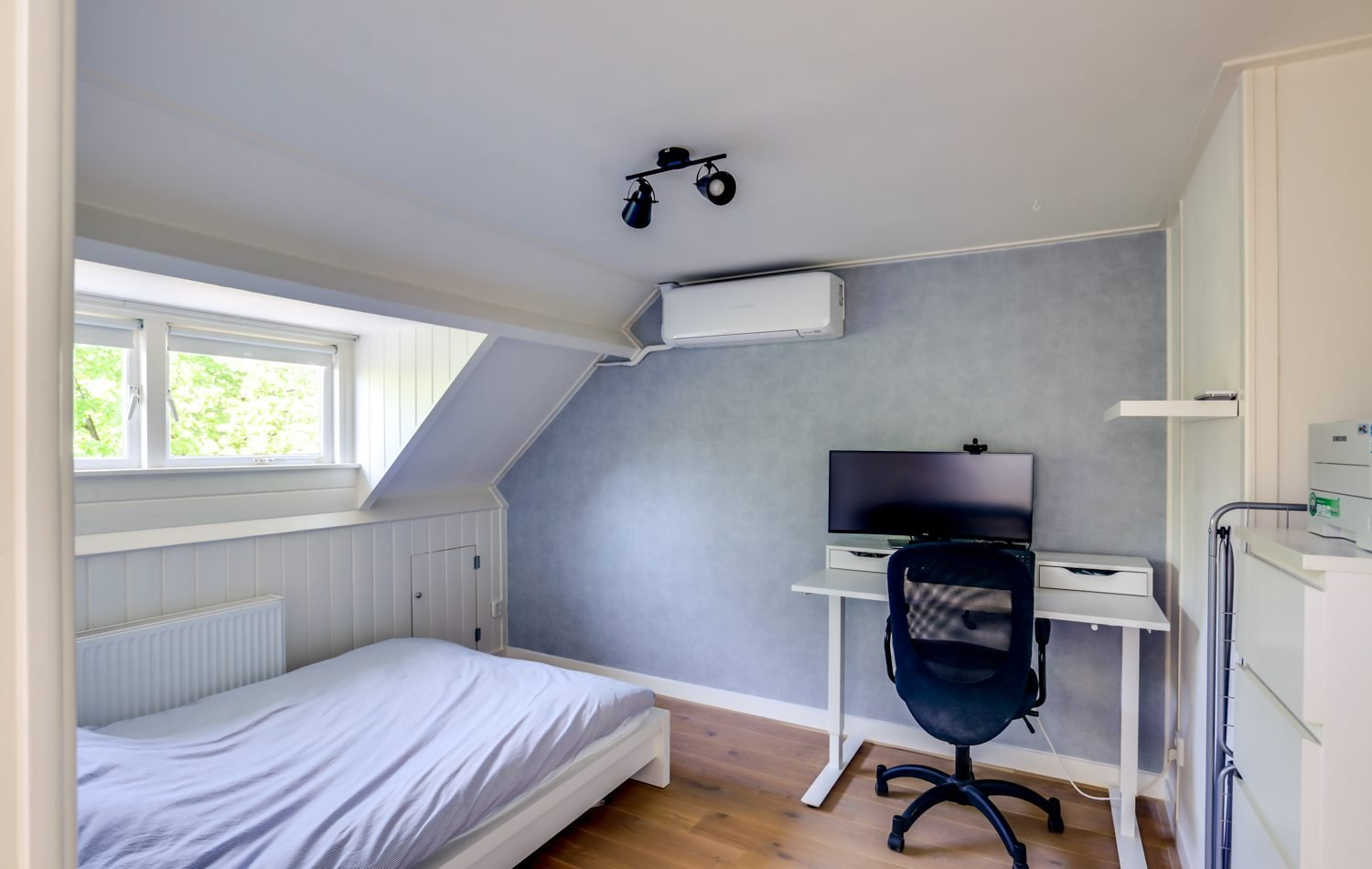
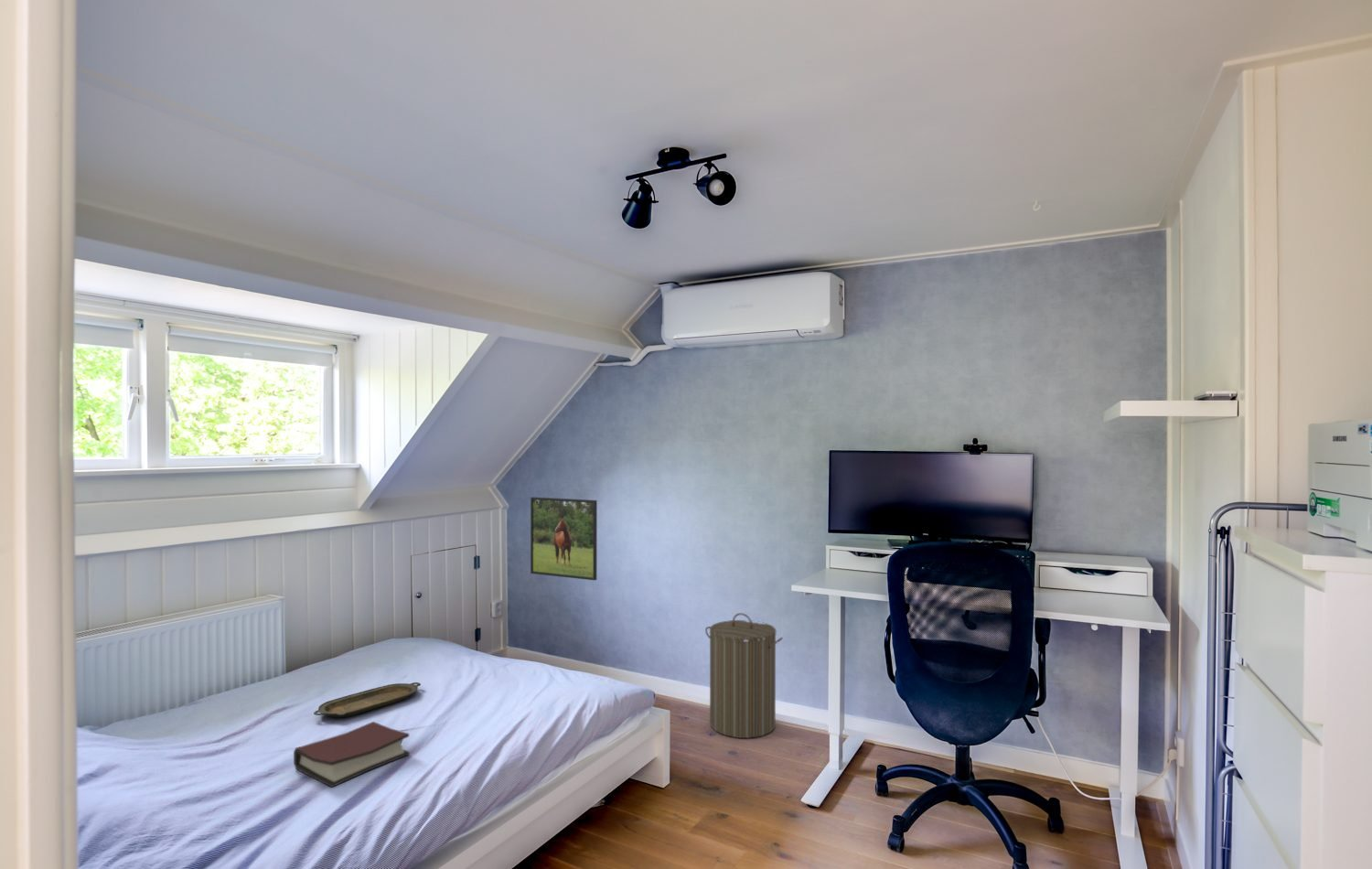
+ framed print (563, 537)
+ serving tray (370, 700)
+ hardback book (352, 749)
+ laundry hamper (743, 669)
